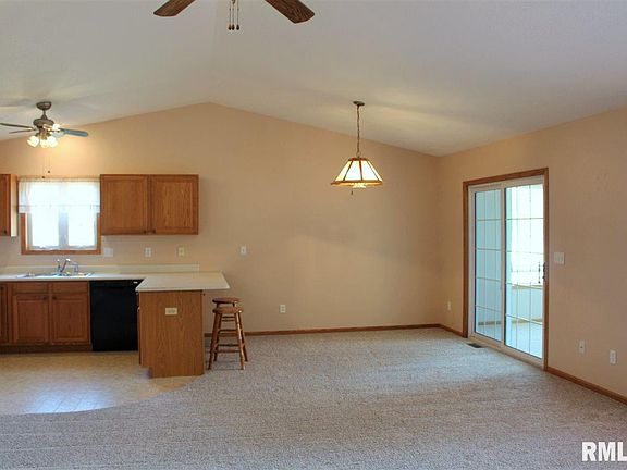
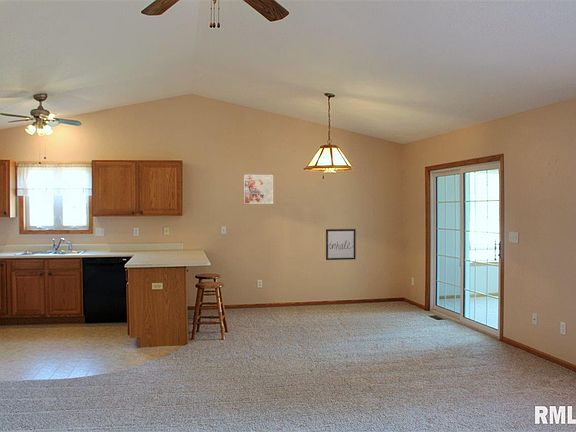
+ wall art (340, 244)
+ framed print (258, 189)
